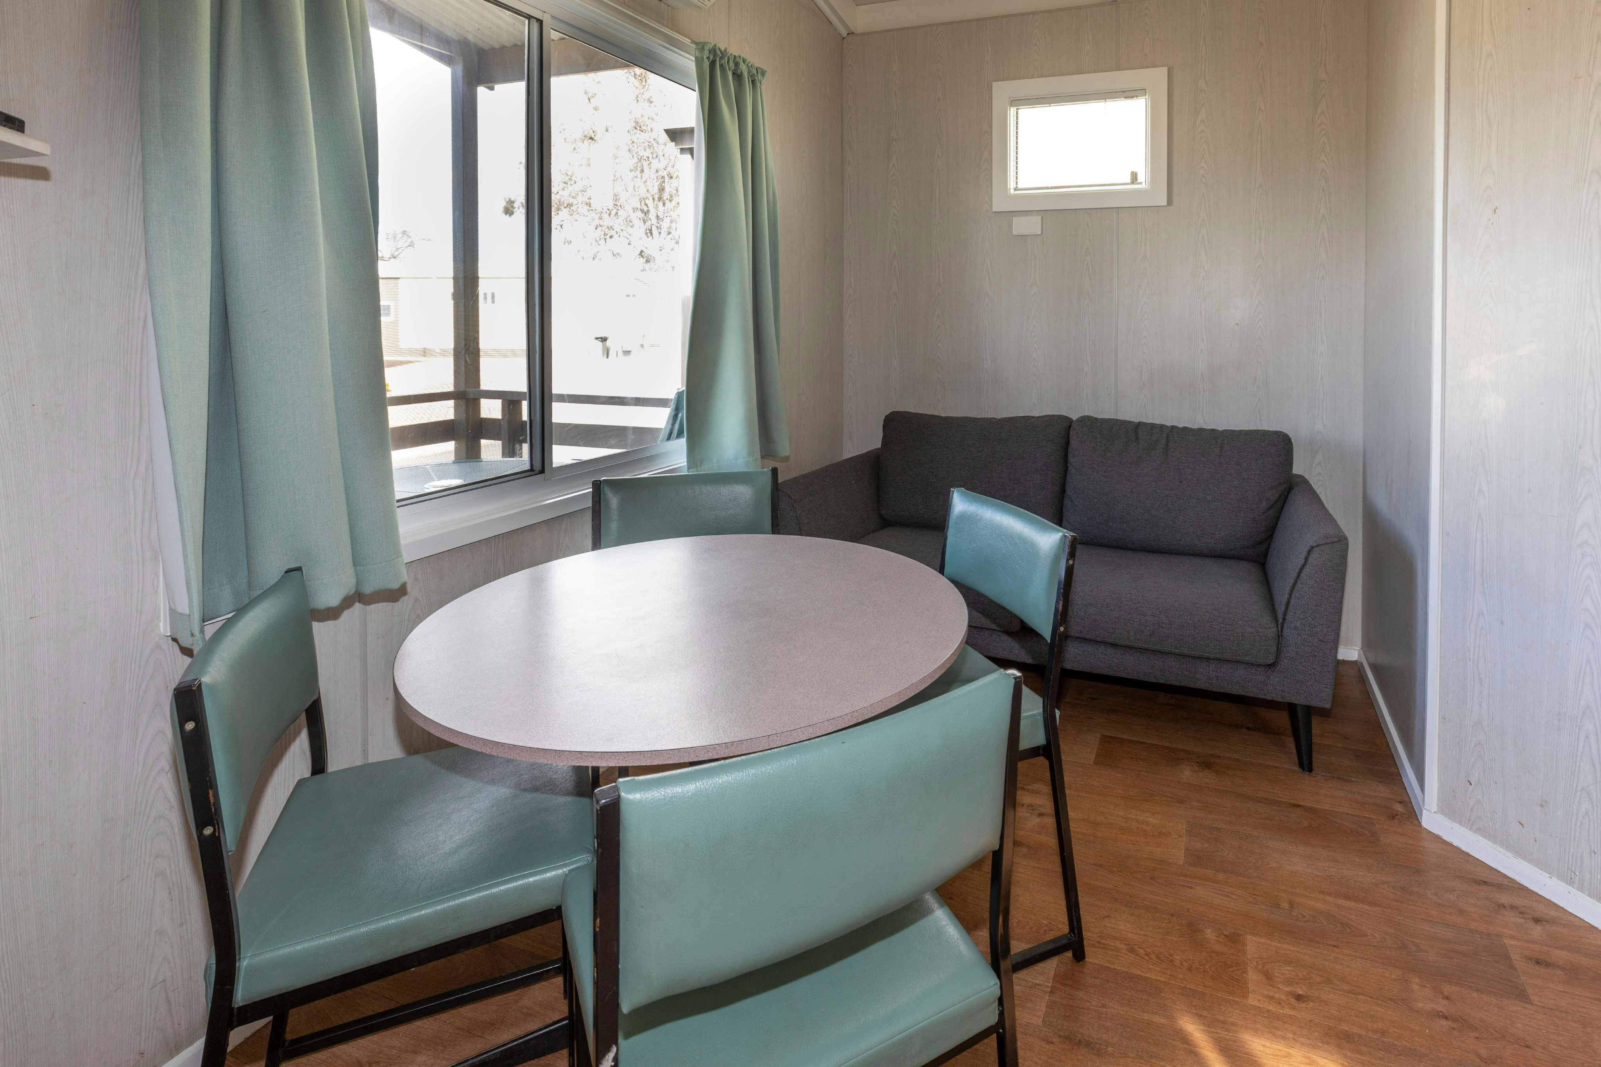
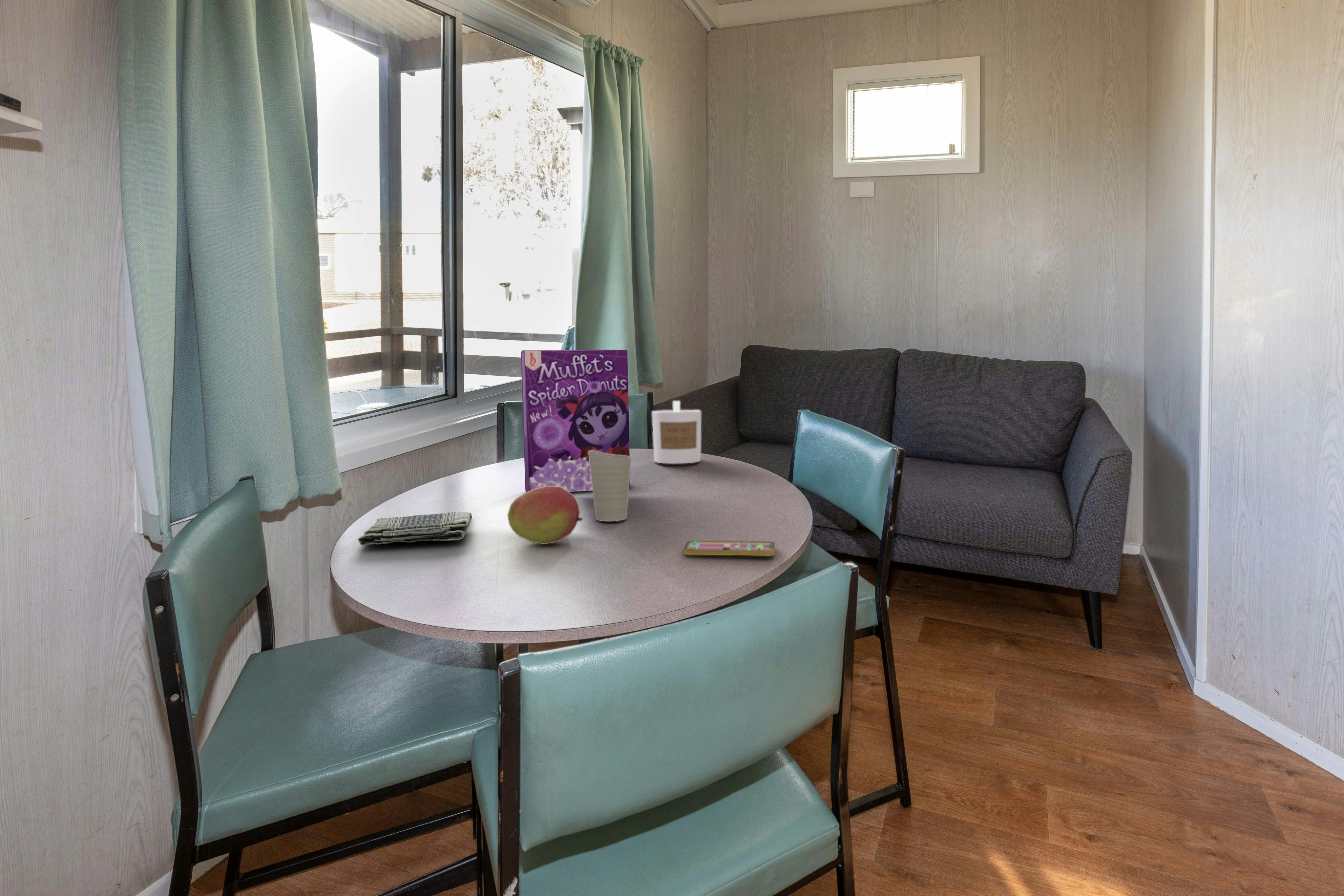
+ cup (610, 485)
+ cereal box (576, 420)
+ fruit (545, 515)
+ dish towel (419, 525)
+ candle (677, 431)
+ smartphone (730, 548)
